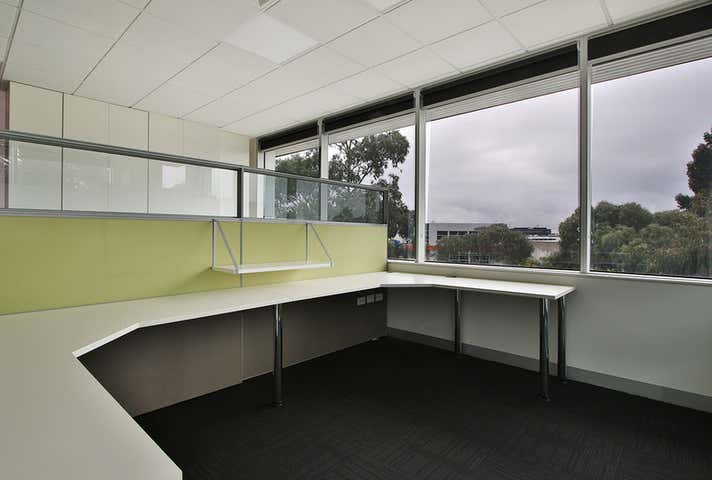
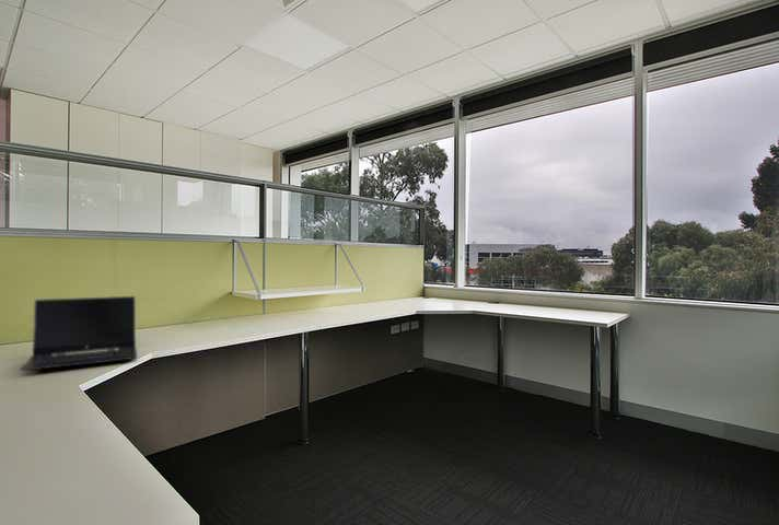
+ laptop computer (84, 329)
